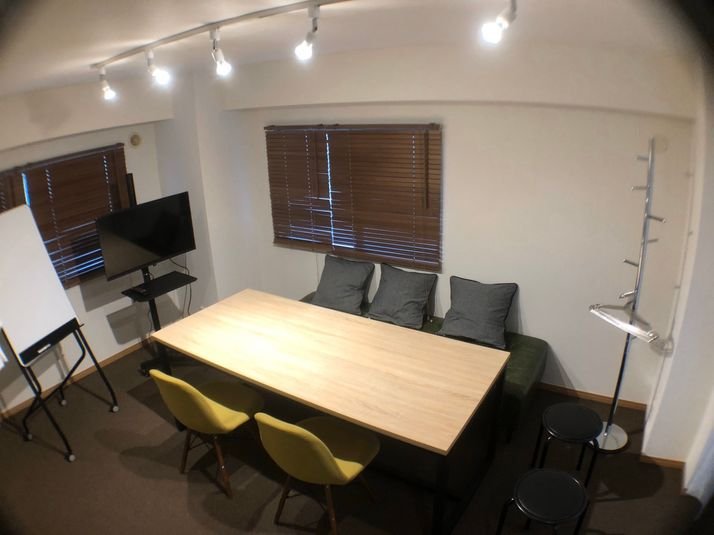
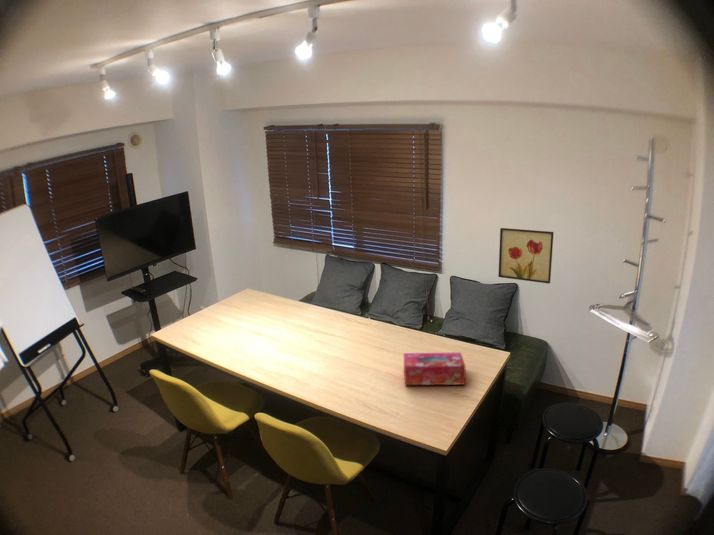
+ wall art (525, 255)
+ tissue box (433, 368)
